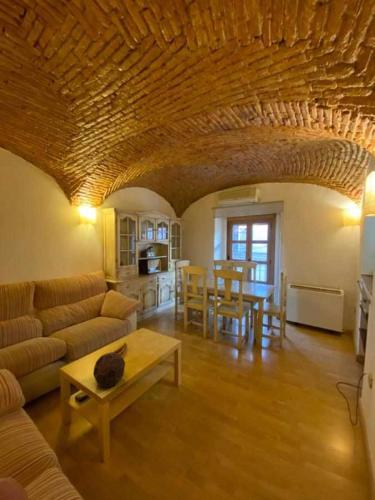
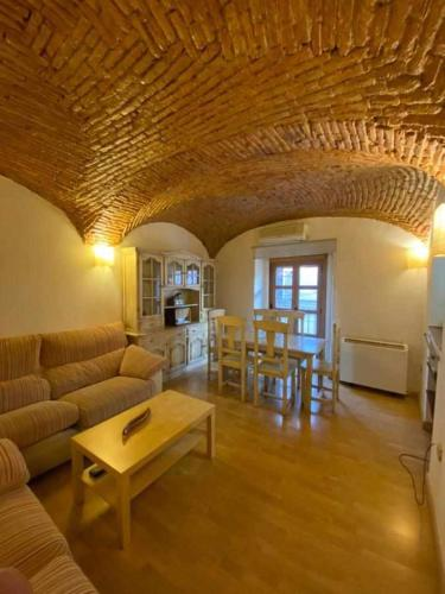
- soccer ball (109, 367)
